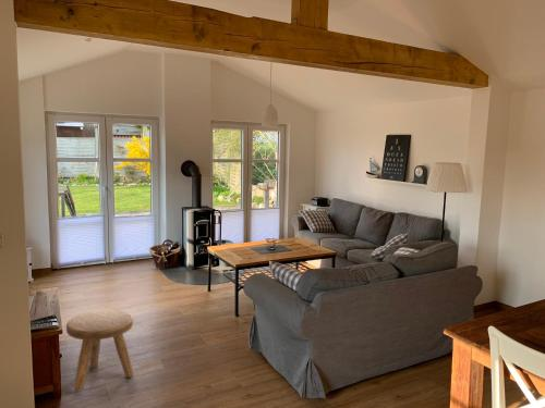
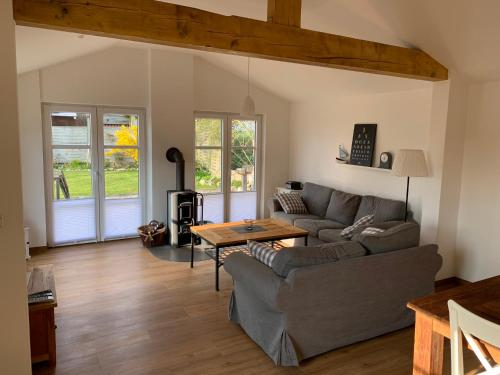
- stool (99, 348)
